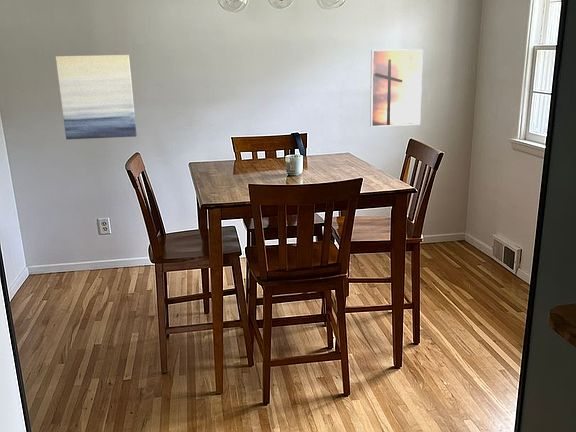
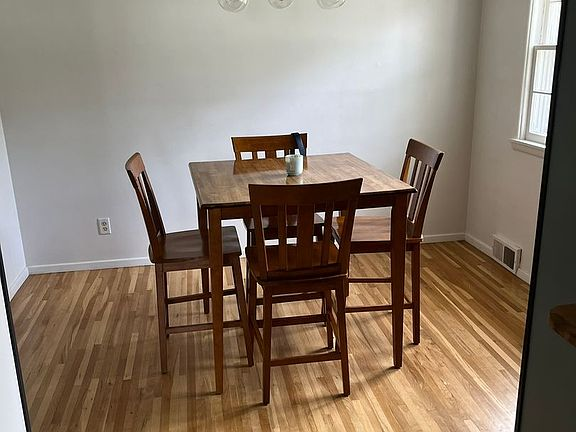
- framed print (396, 88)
- wall art (97, 97)
